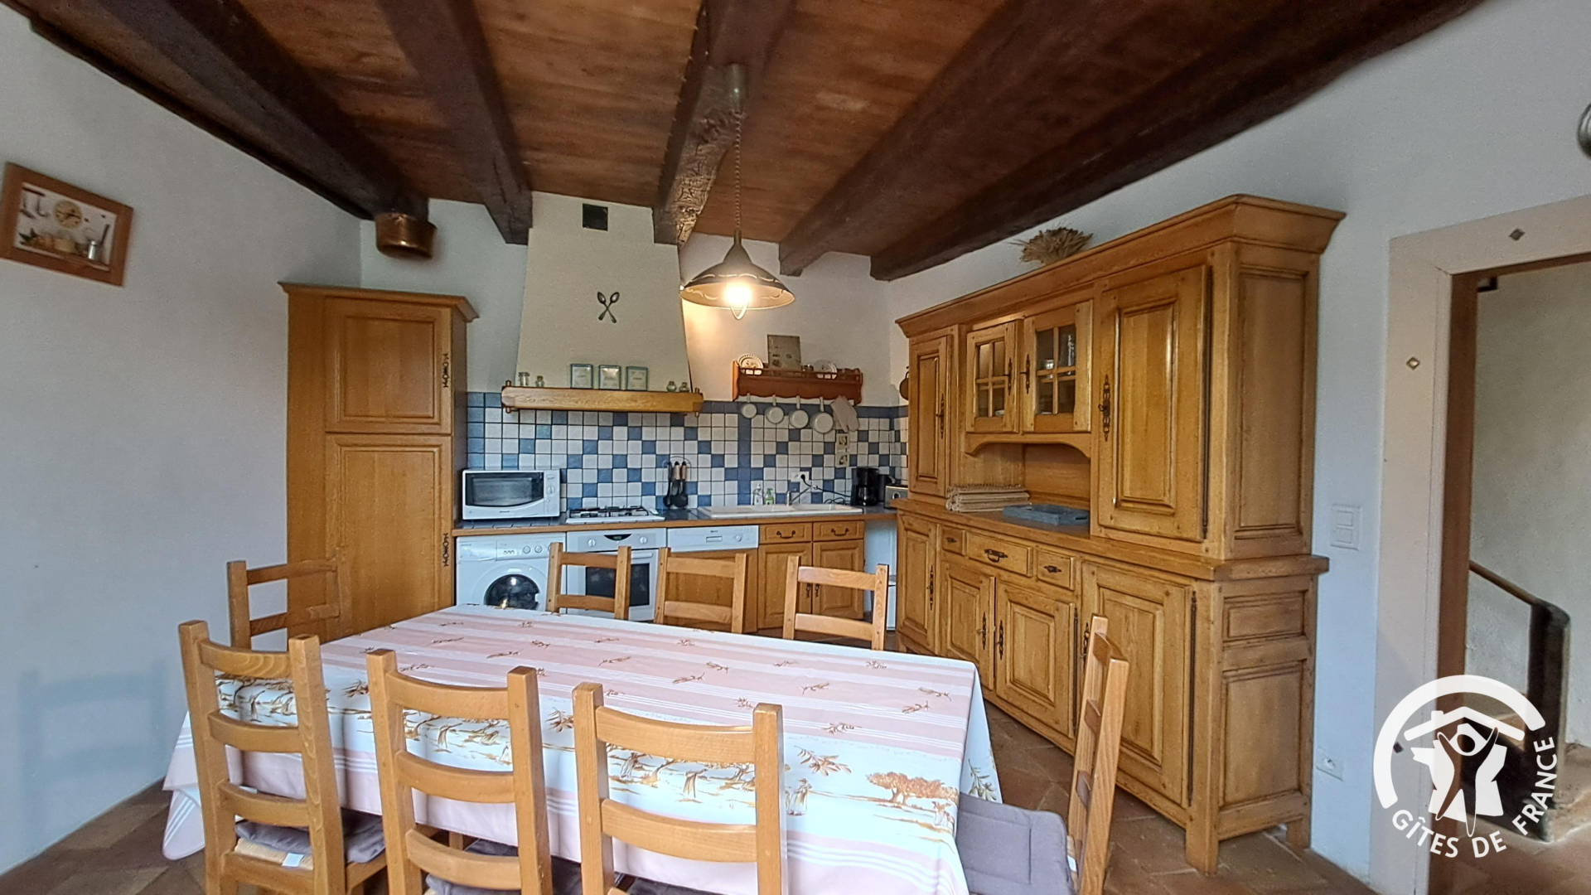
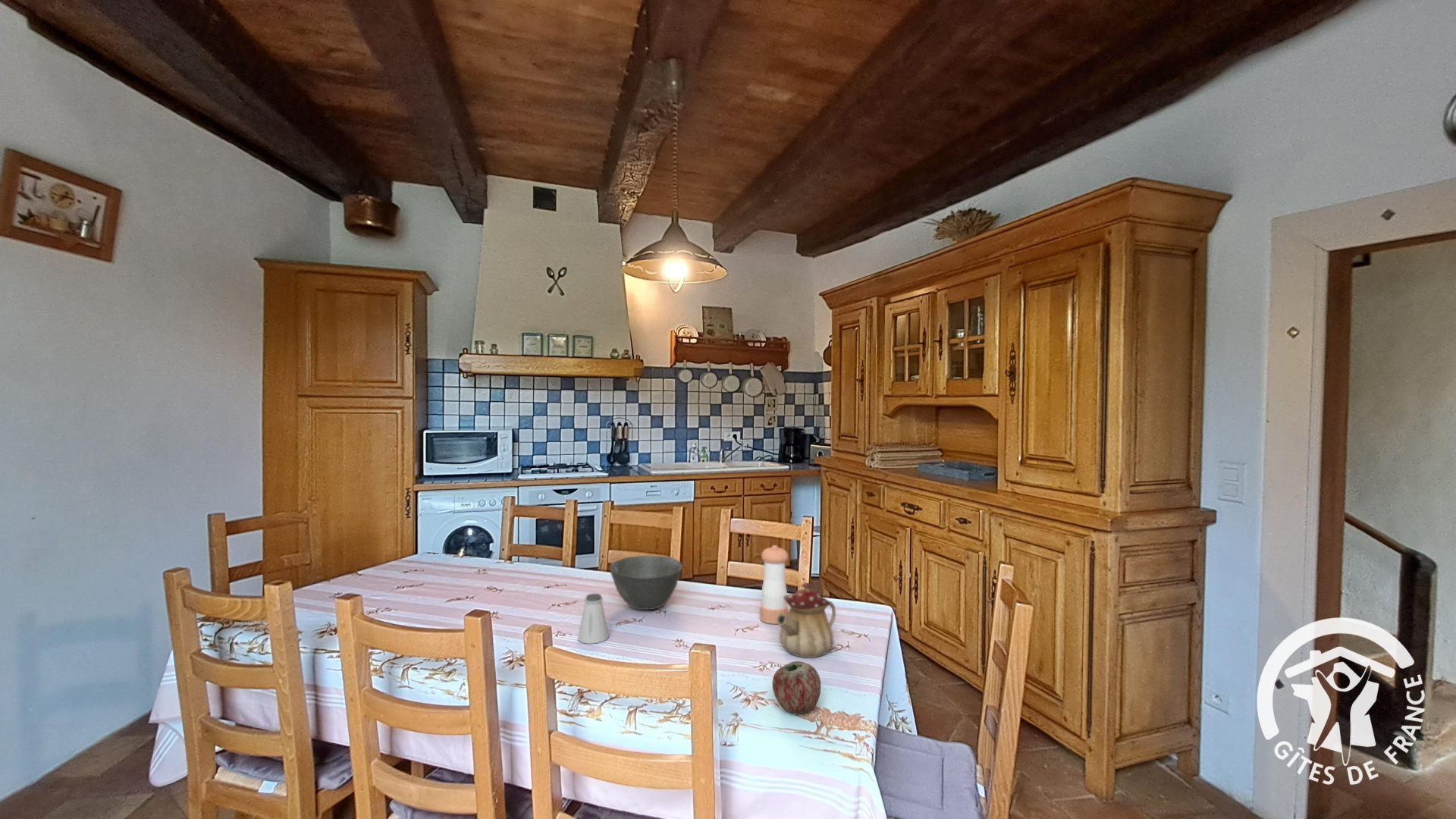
+ apple (796, 686)
+ pepper shaker (774, 582)
+ saltshaker (593, 616)
+ teapot (809, 614)
+ bowl (645, 585)
